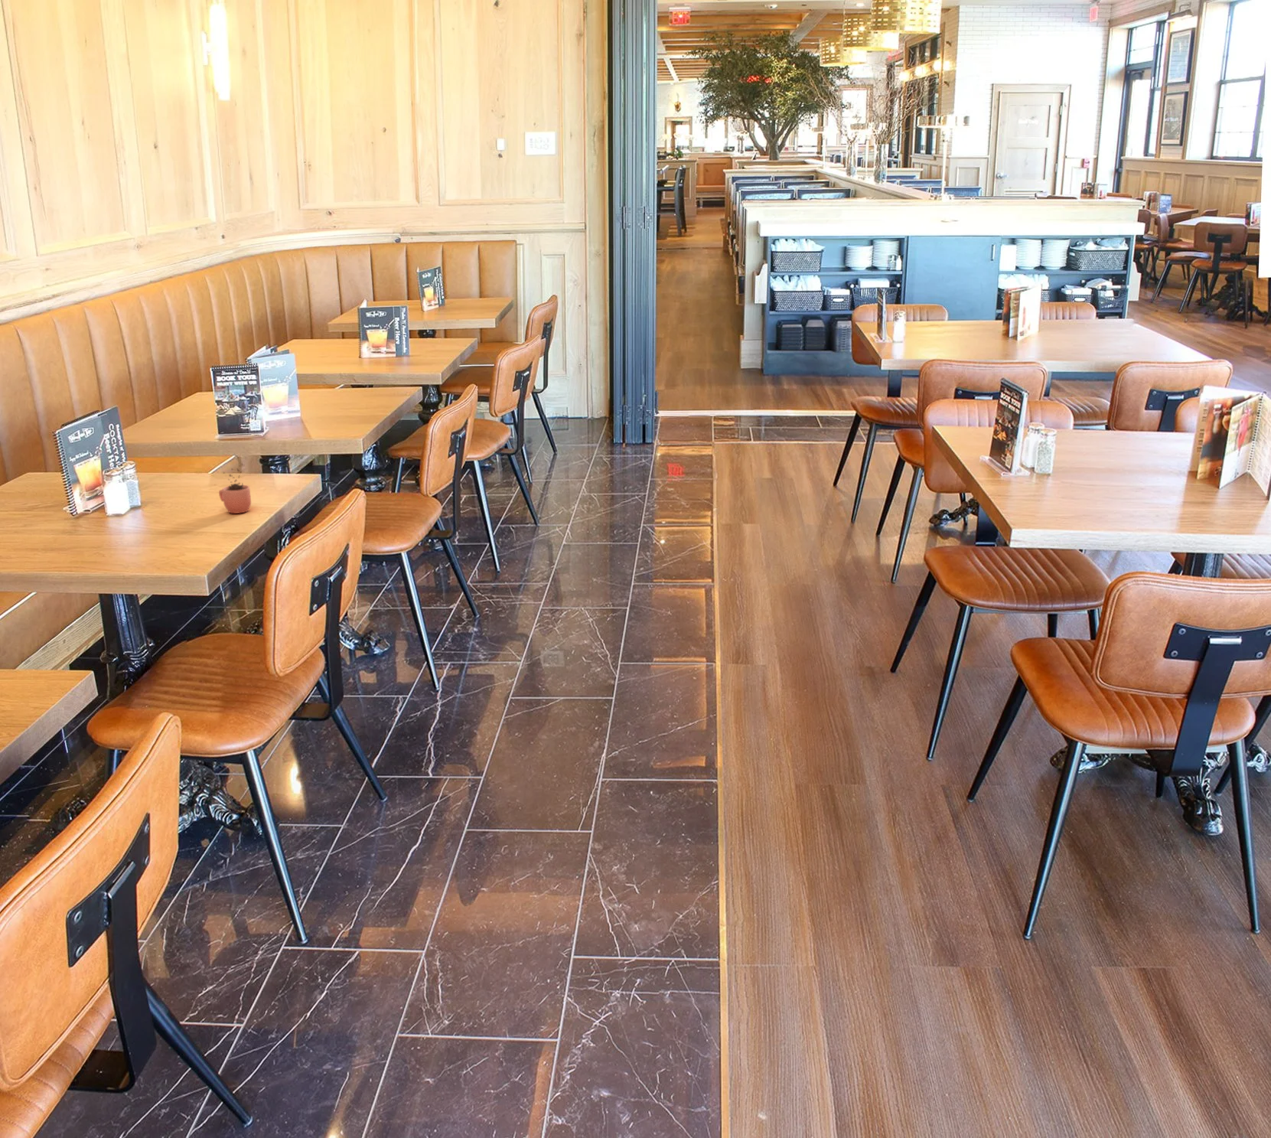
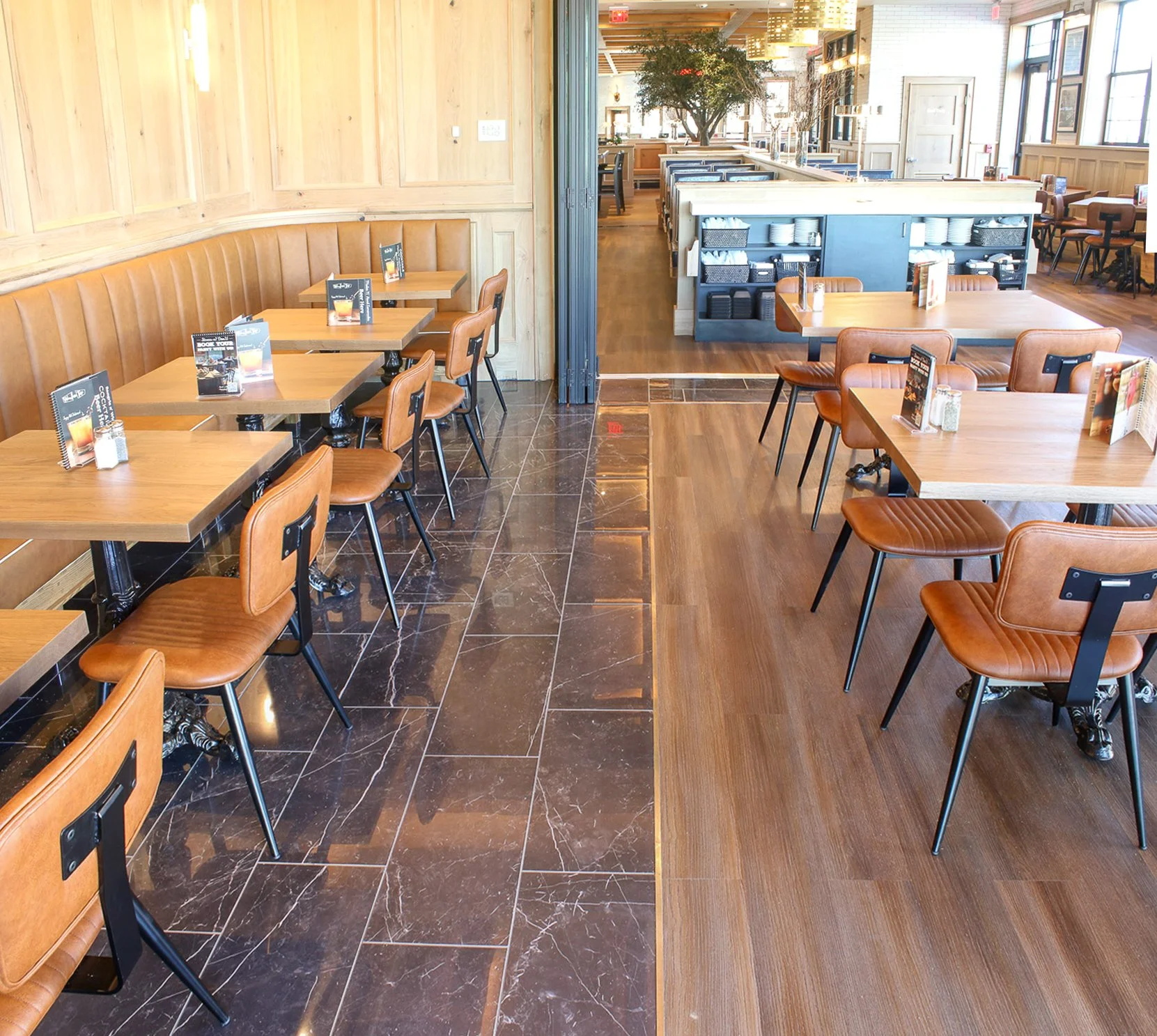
- cocoa (233, 488)
